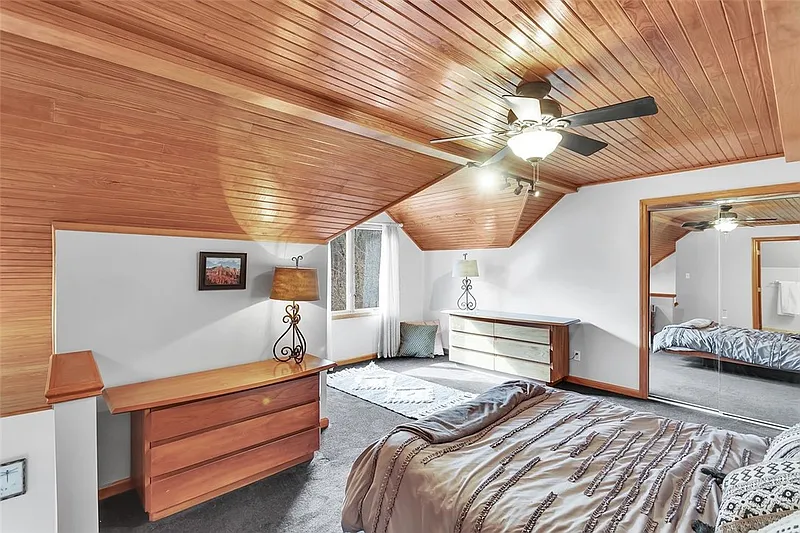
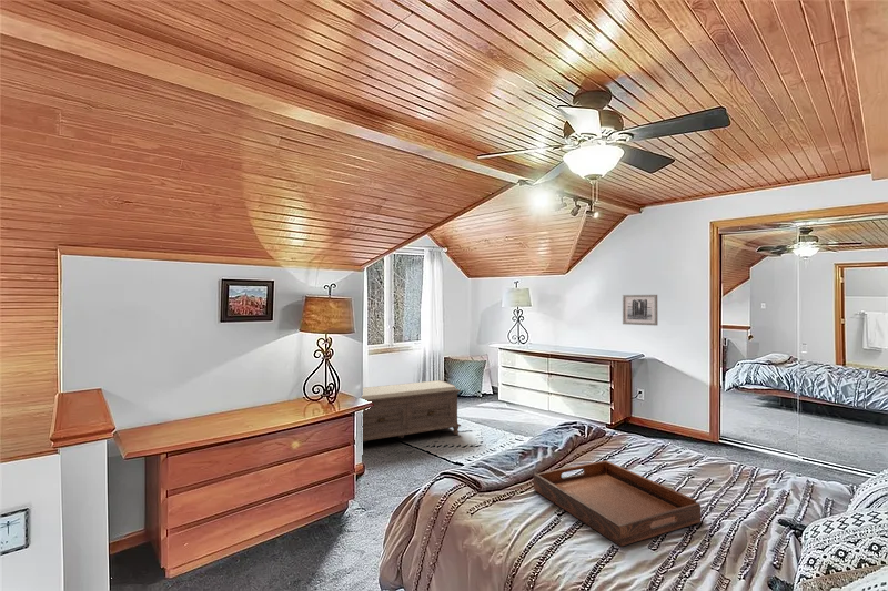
+ serving tray (612, 496)
+ bench (400, 412)
+ wall art (639, 309)
